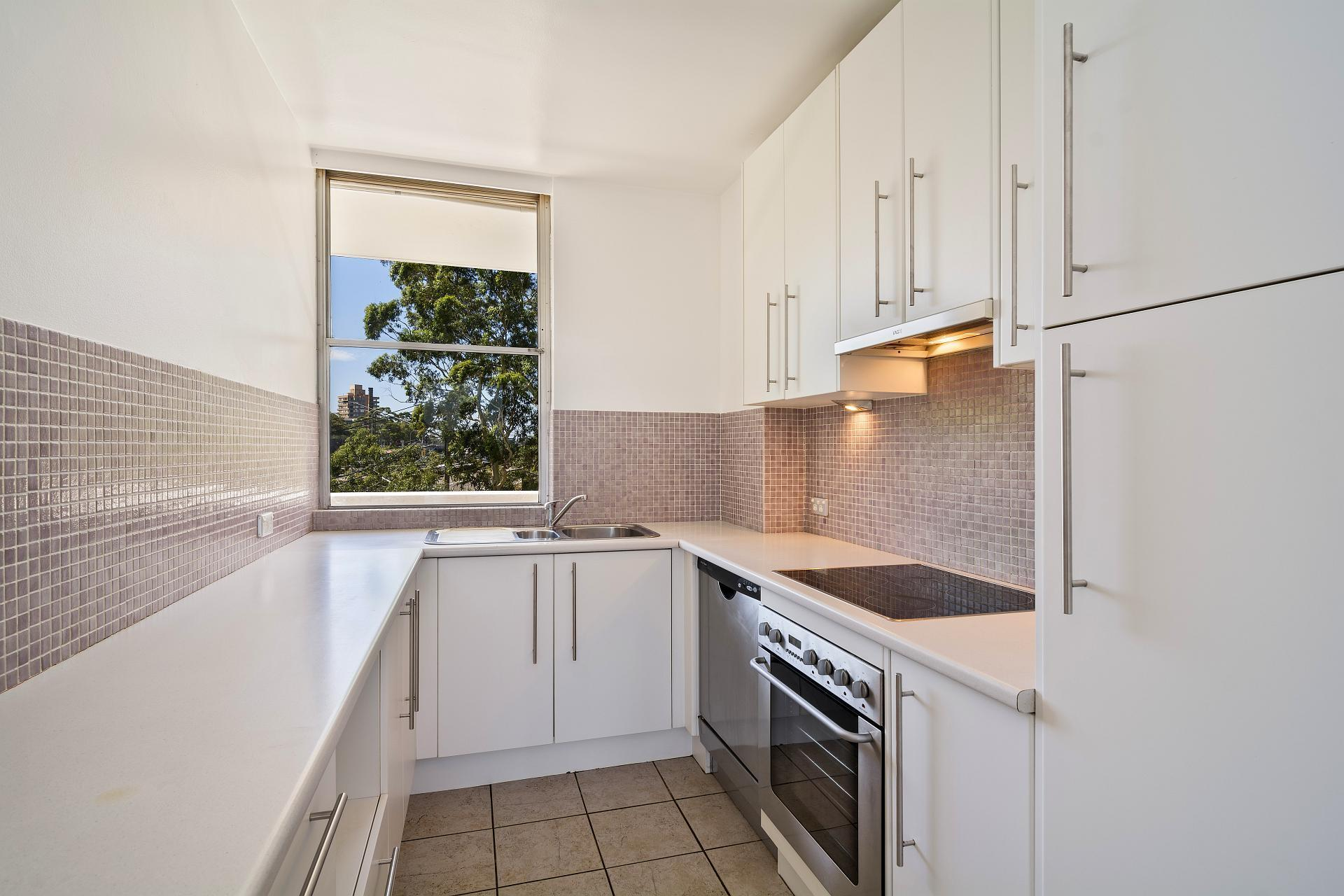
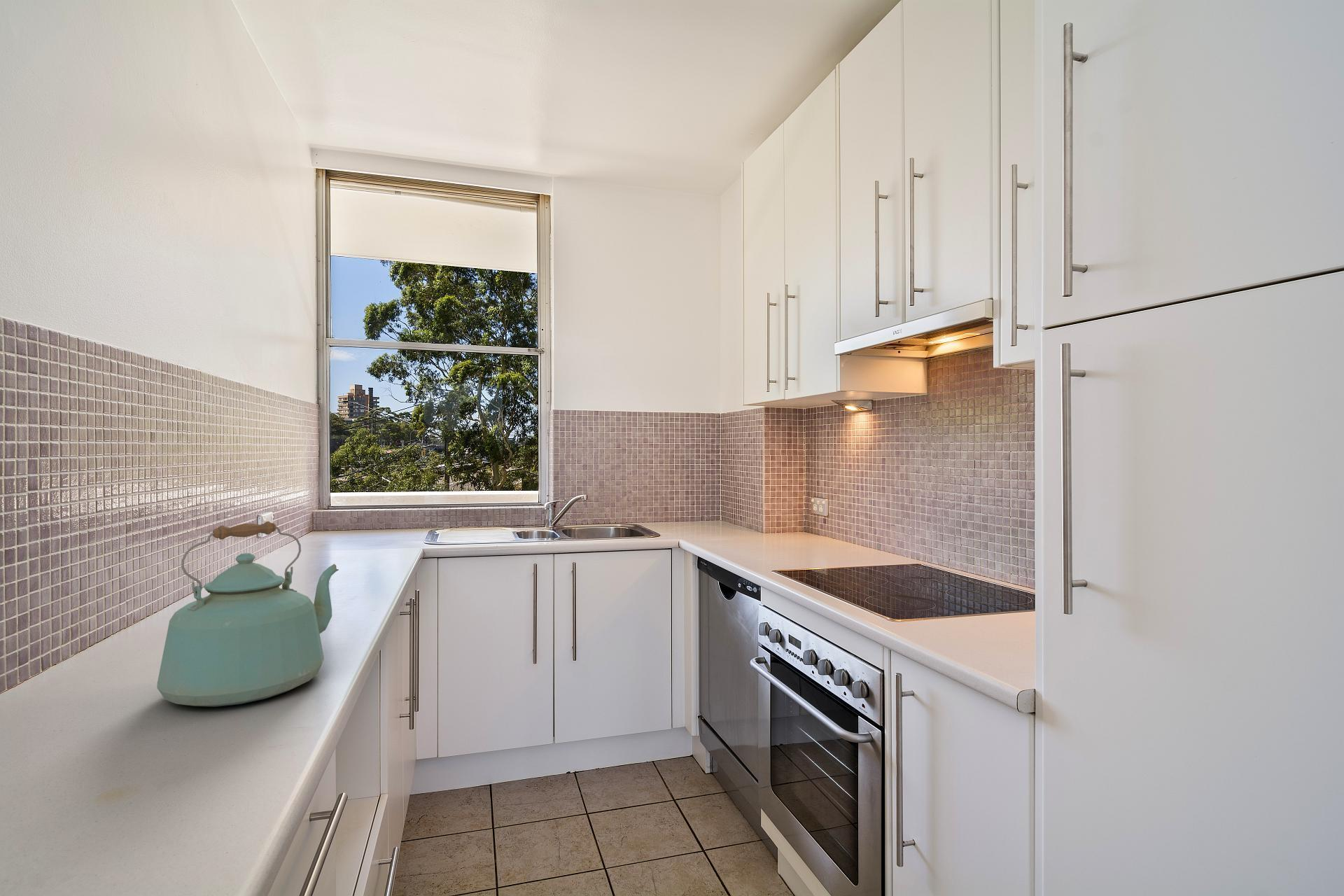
+ kettle (260, 601)
